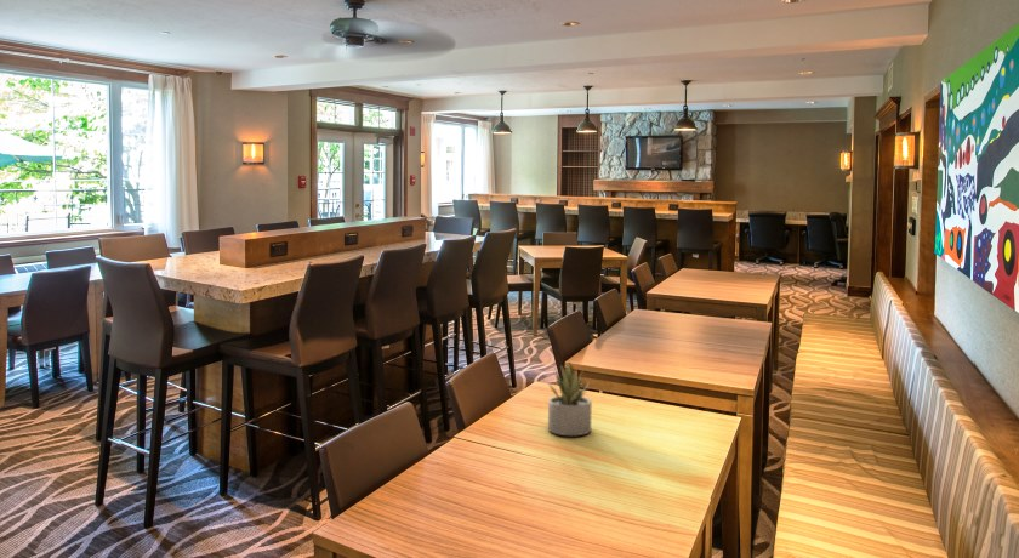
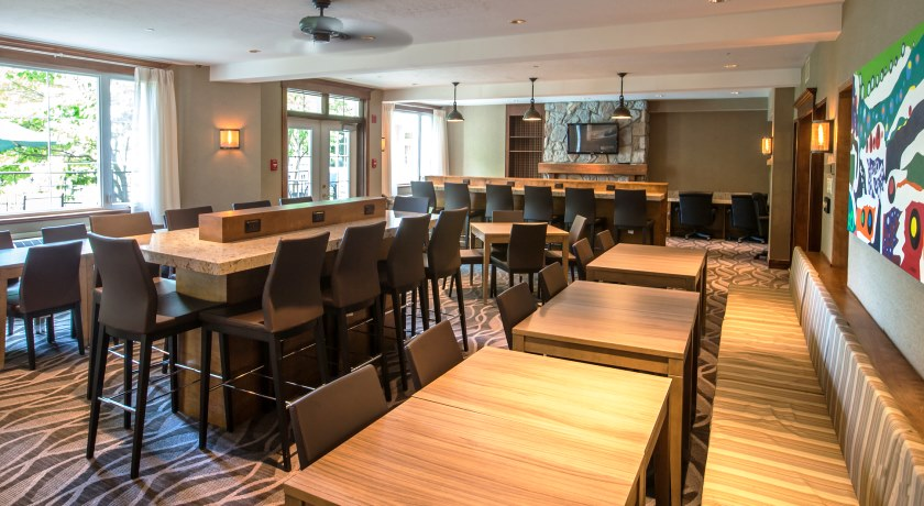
- succulent plant (569, 395)
